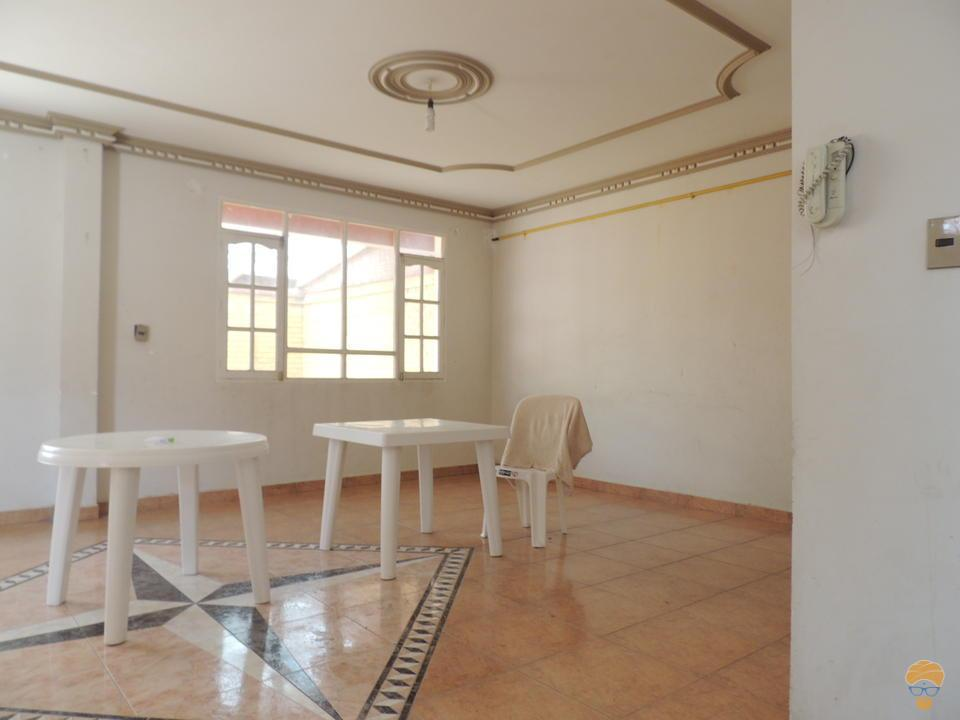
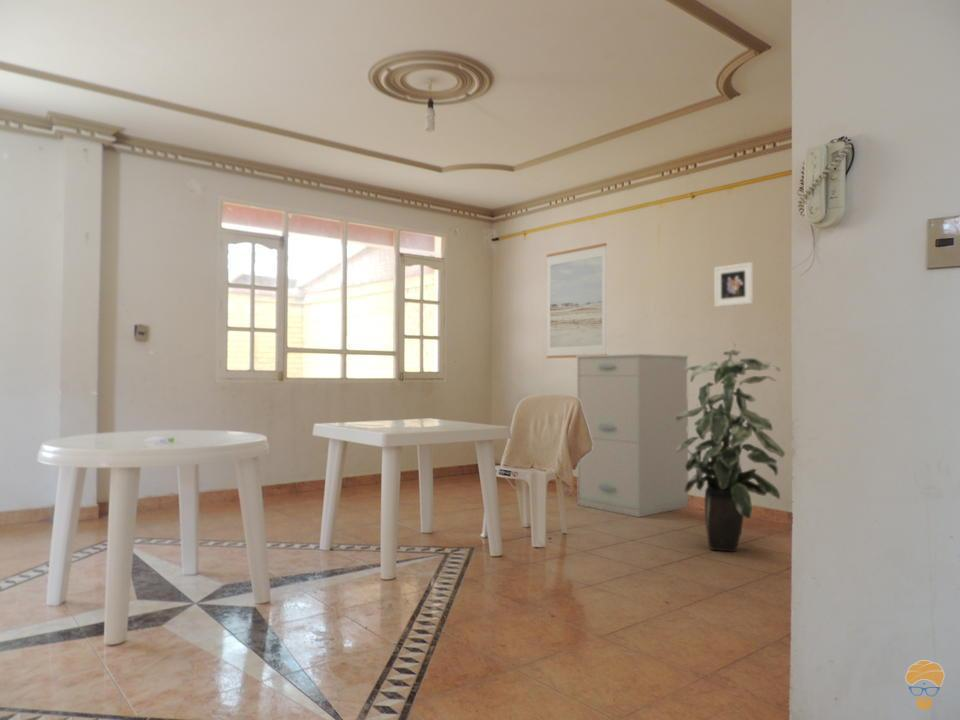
+ filing cabinet (631, 430)
+ indoor plant (729, 449)
+ wall art (575, 303)
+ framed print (733, 285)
